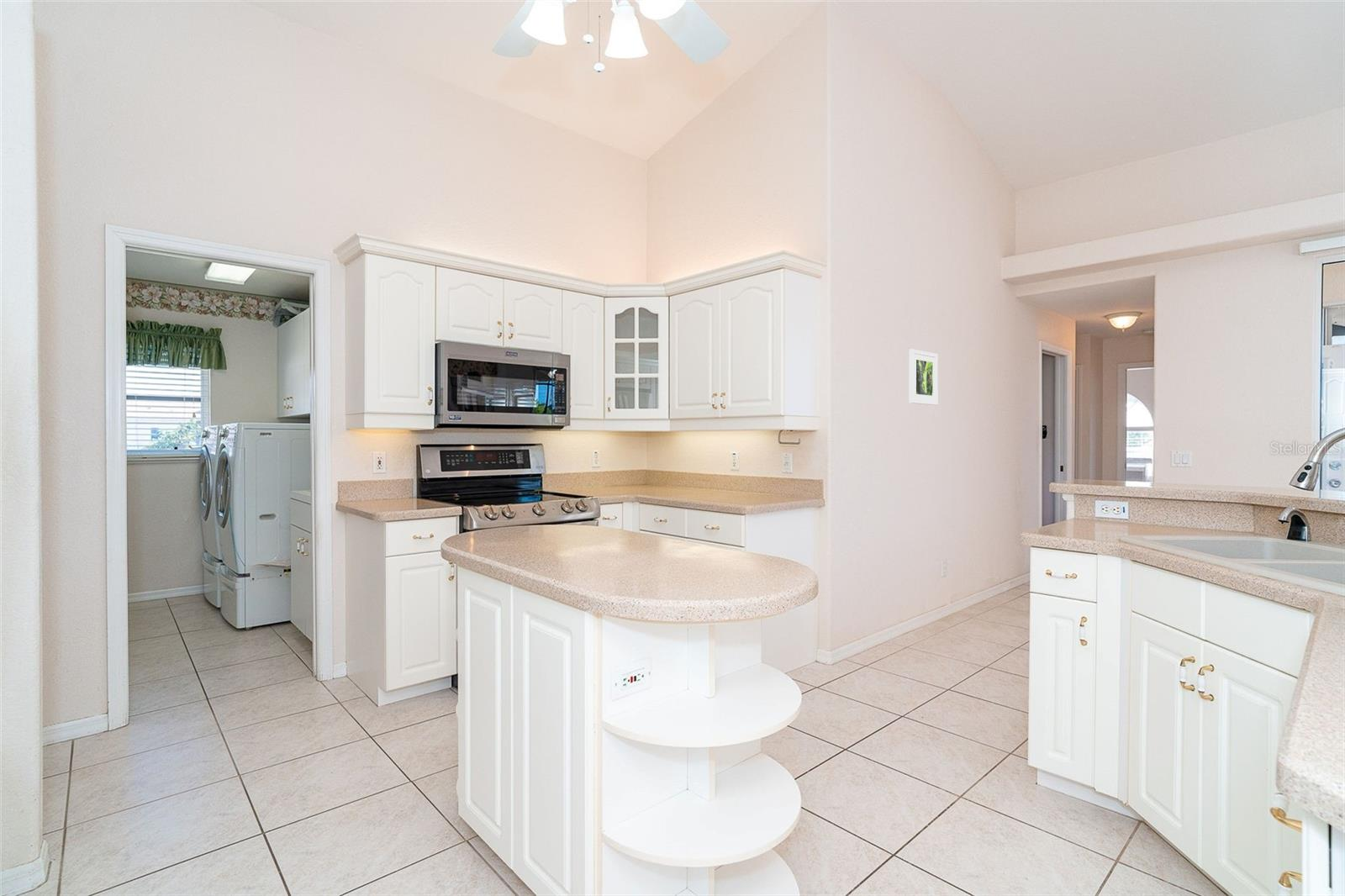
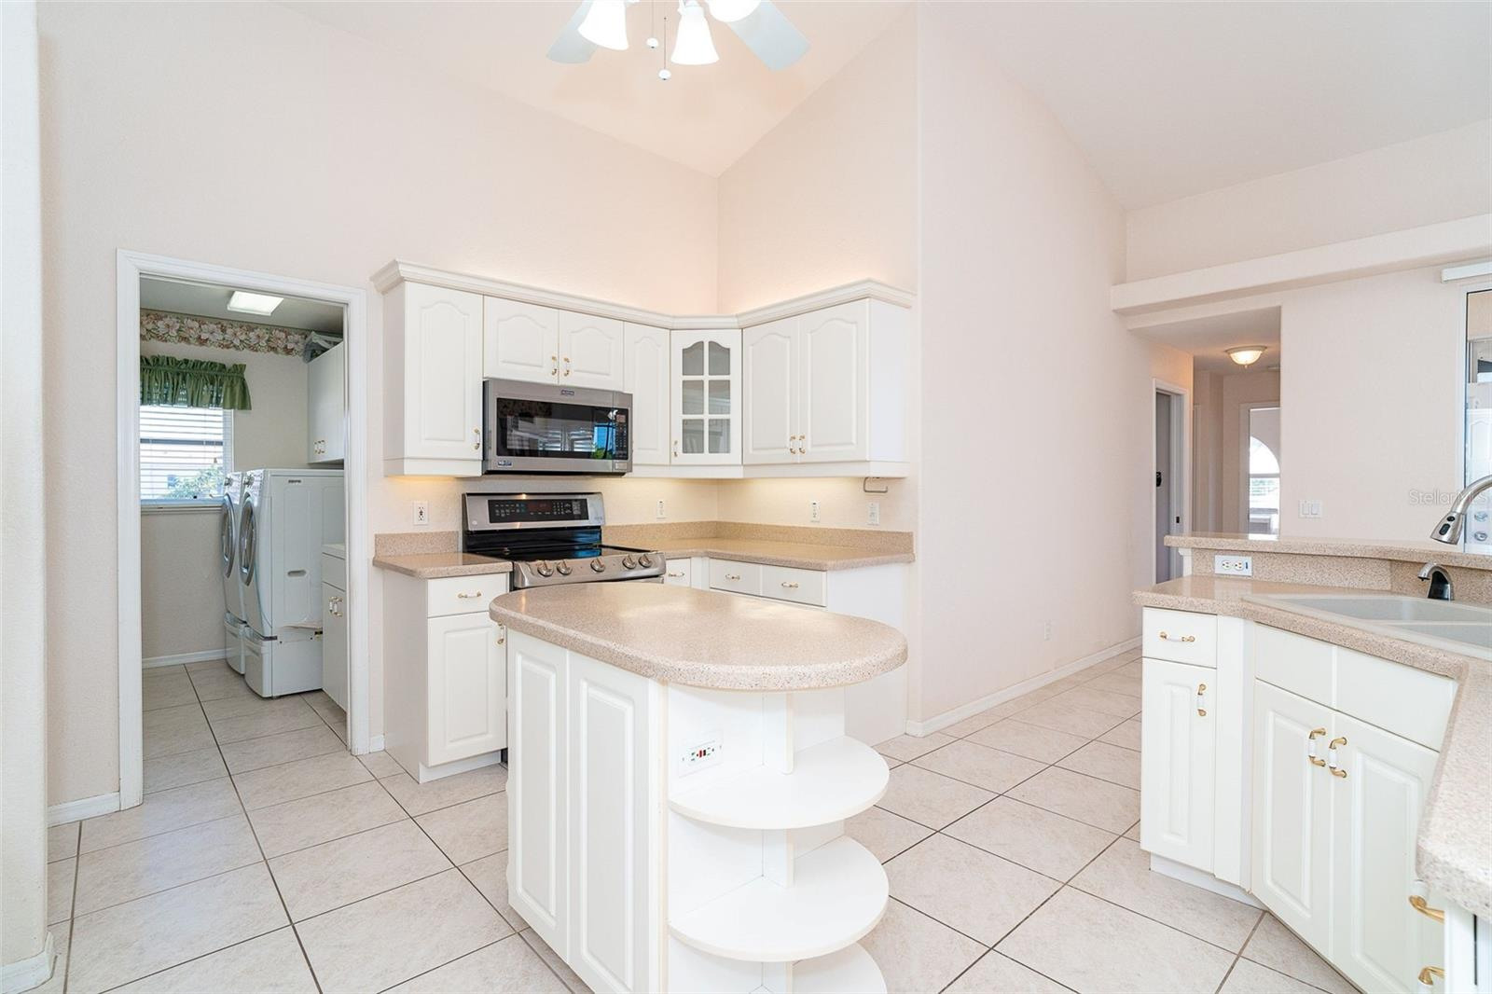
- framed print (923, 377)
